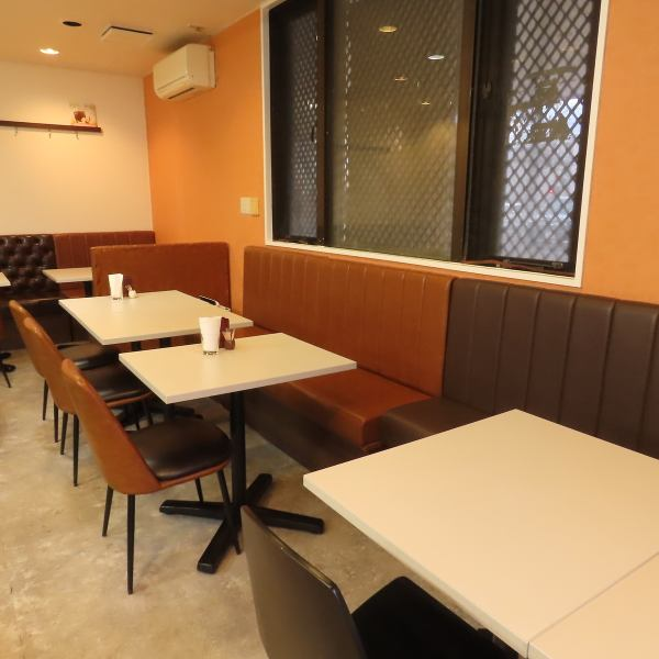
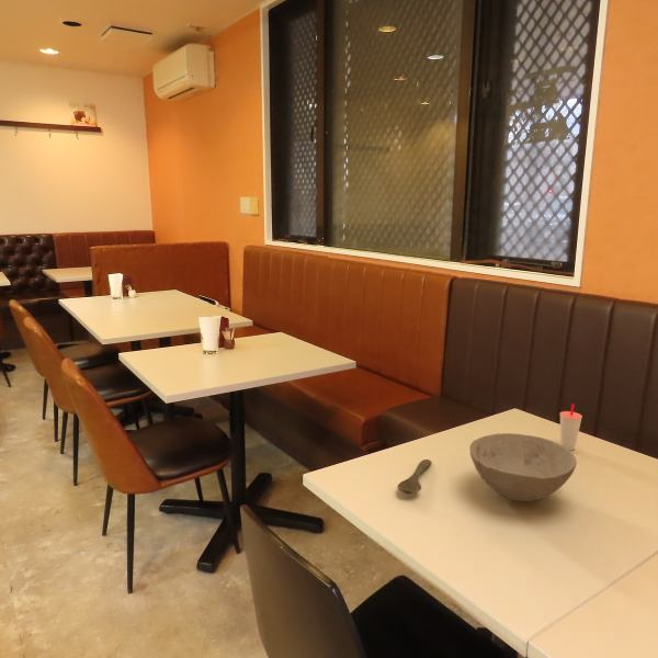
+ bowl (520, 473)
+ cup (569, 426)
+ spoon (417, 474)
